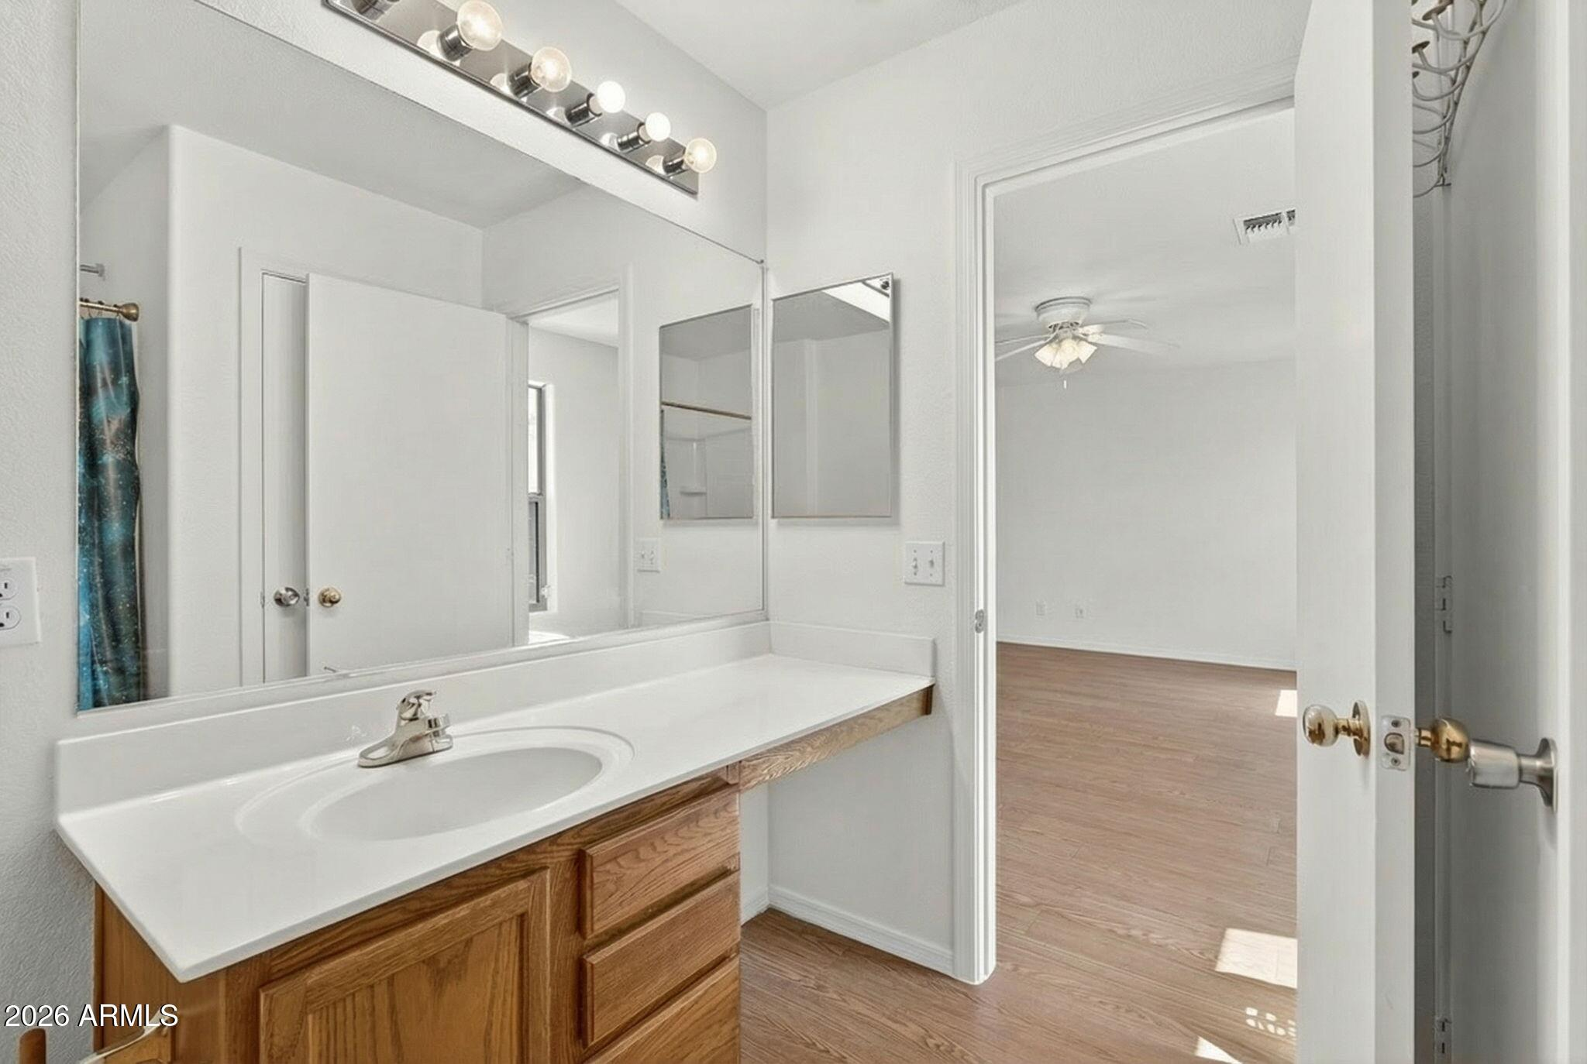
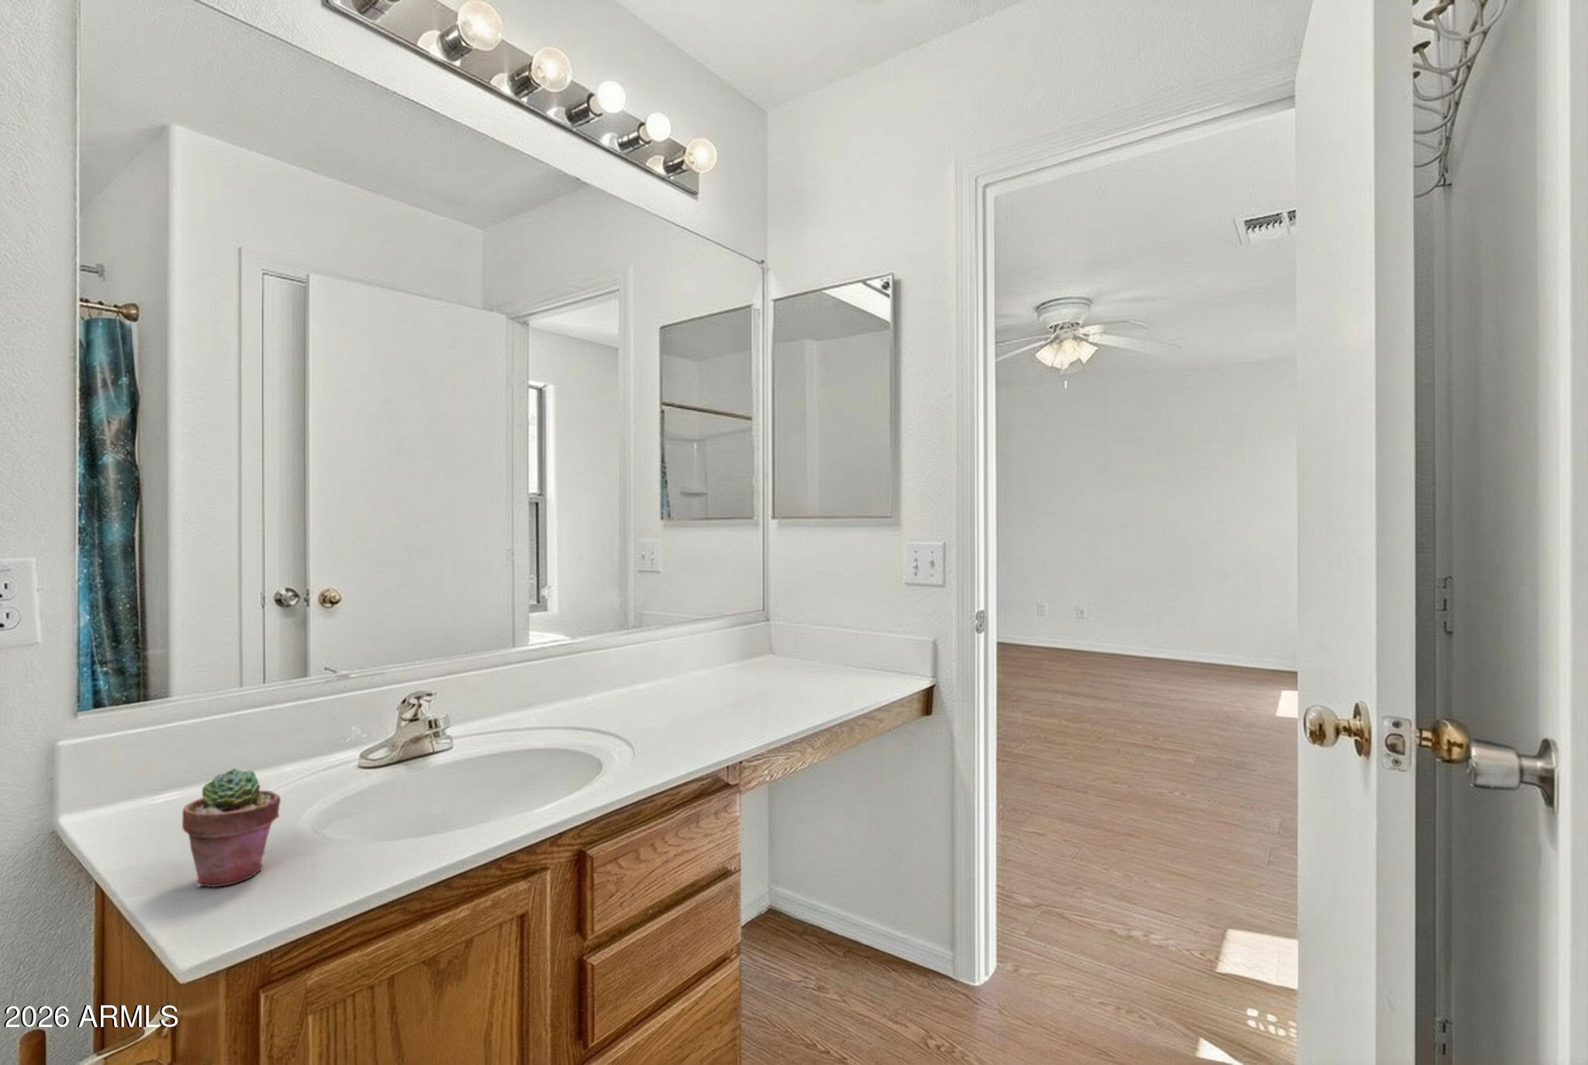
+ potted succulent (232, 823)
